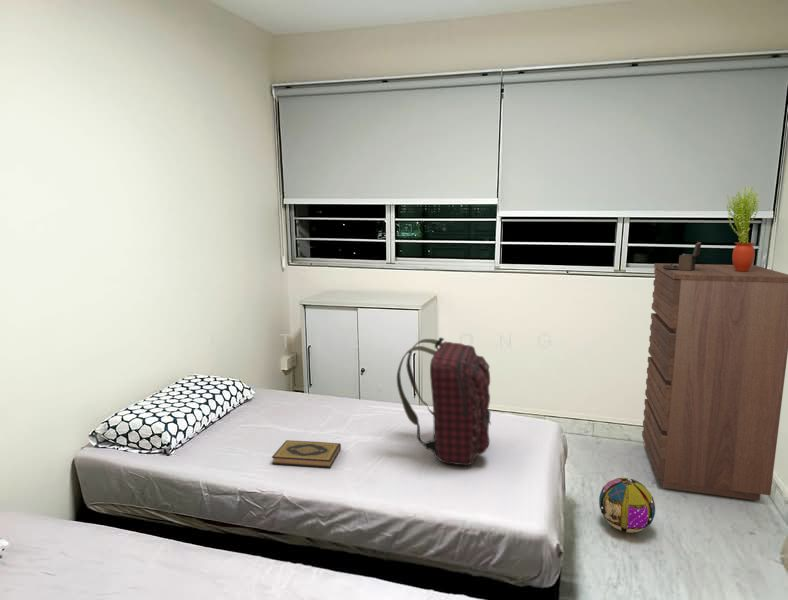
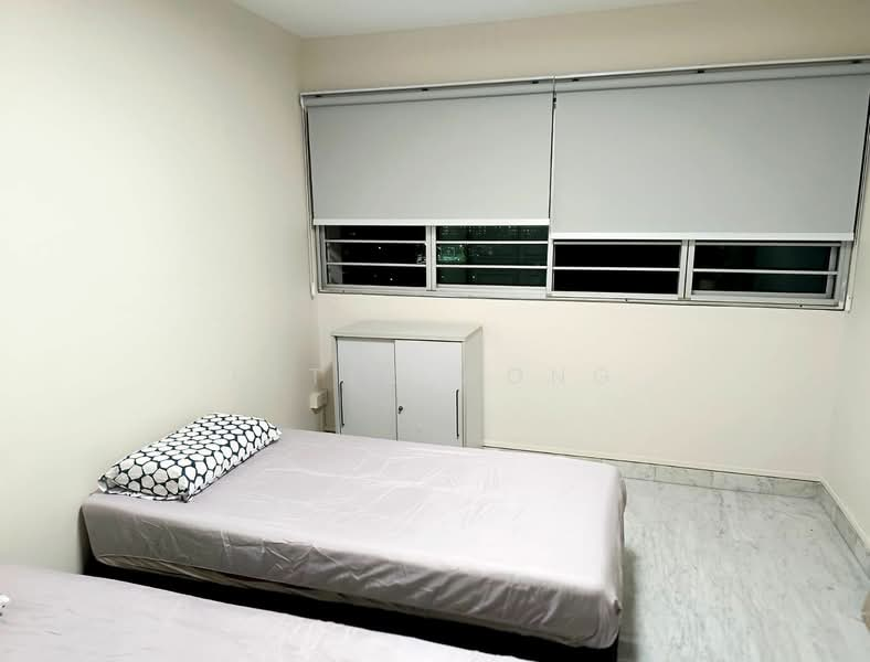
- ball (626, 504)
- jewelry box (681, 255)
- backpack (446, 394)
- potted plant (739, 228)
- hardback book (307, 452)
- dresser (707, 373)
